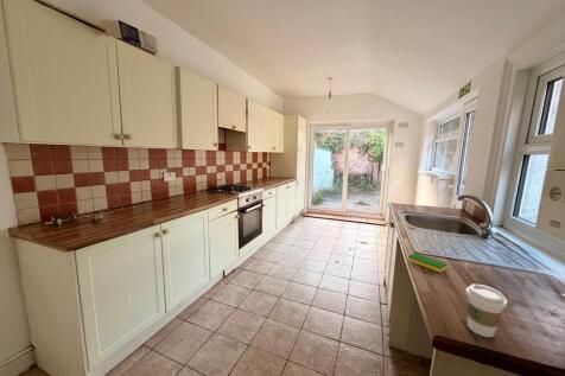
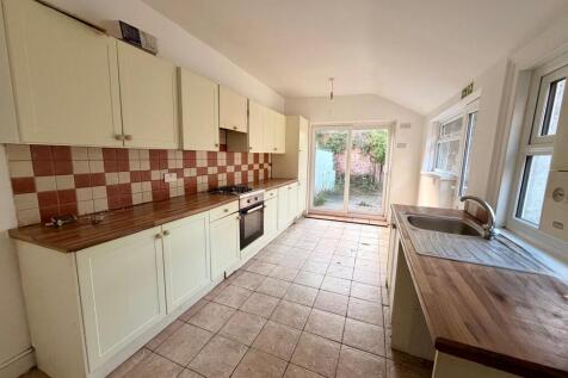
- coffee cup (483, 310)
- dish sponge (426, 261)
